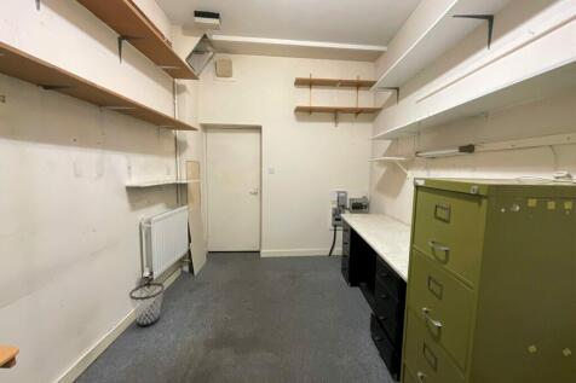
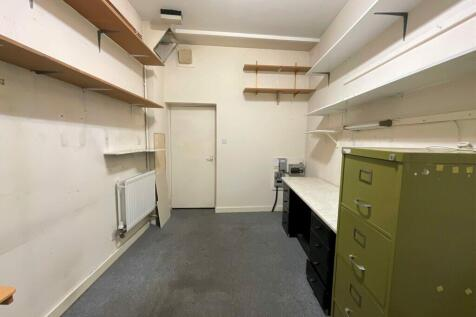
- wastebasket (148, 304)
